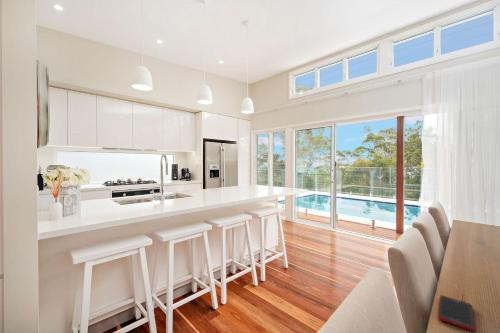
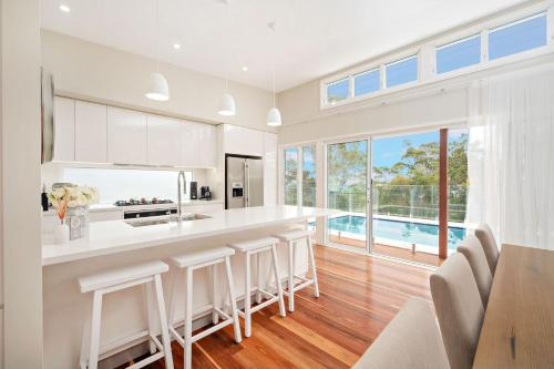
- cell phone (455, 311)
